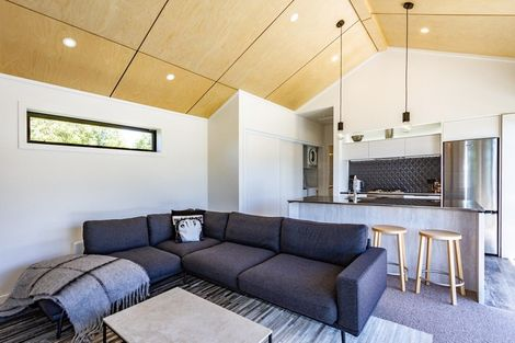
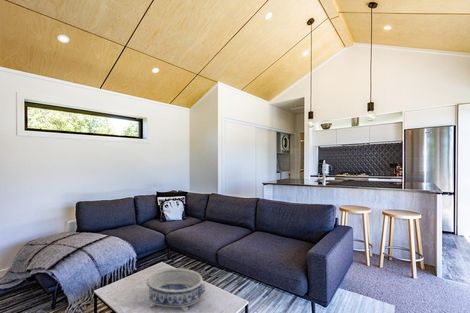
+ decorative bowl (175, 288)
